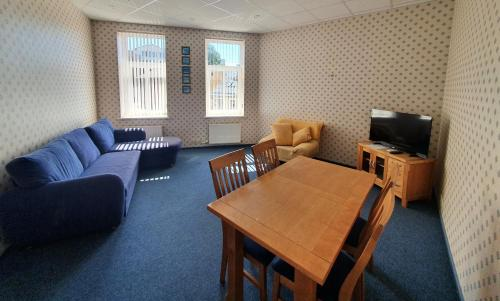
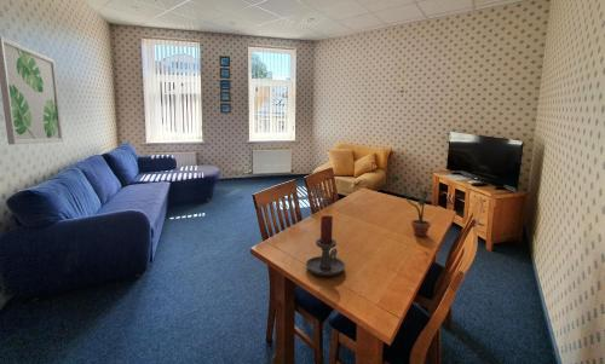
+ candle holder (328, 239)
+ potted plant (416, 206)
+ wall art (34, 97)
